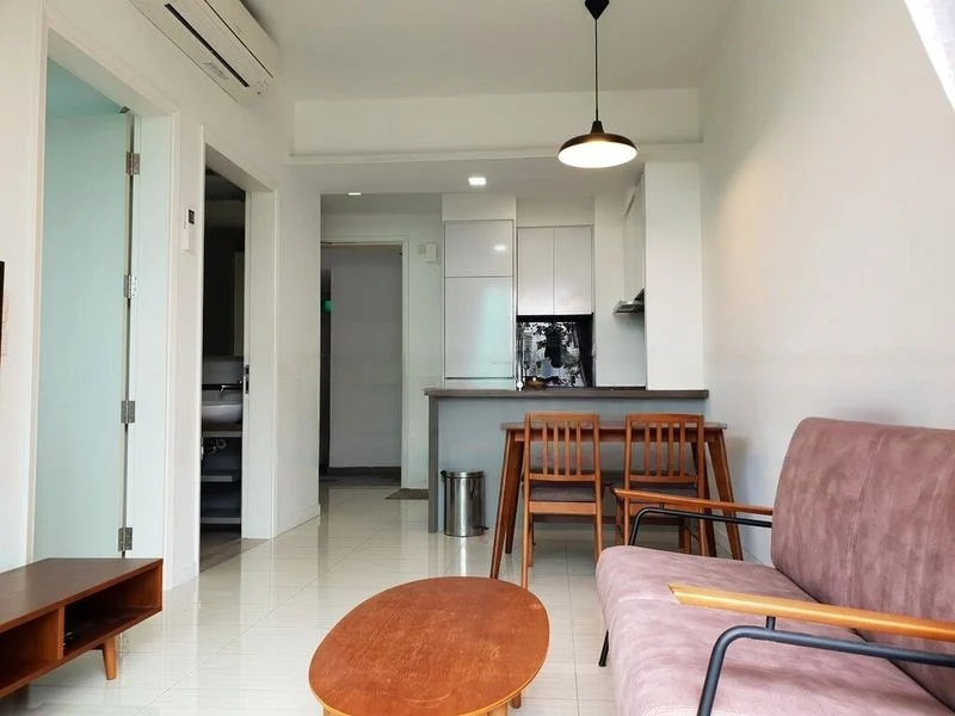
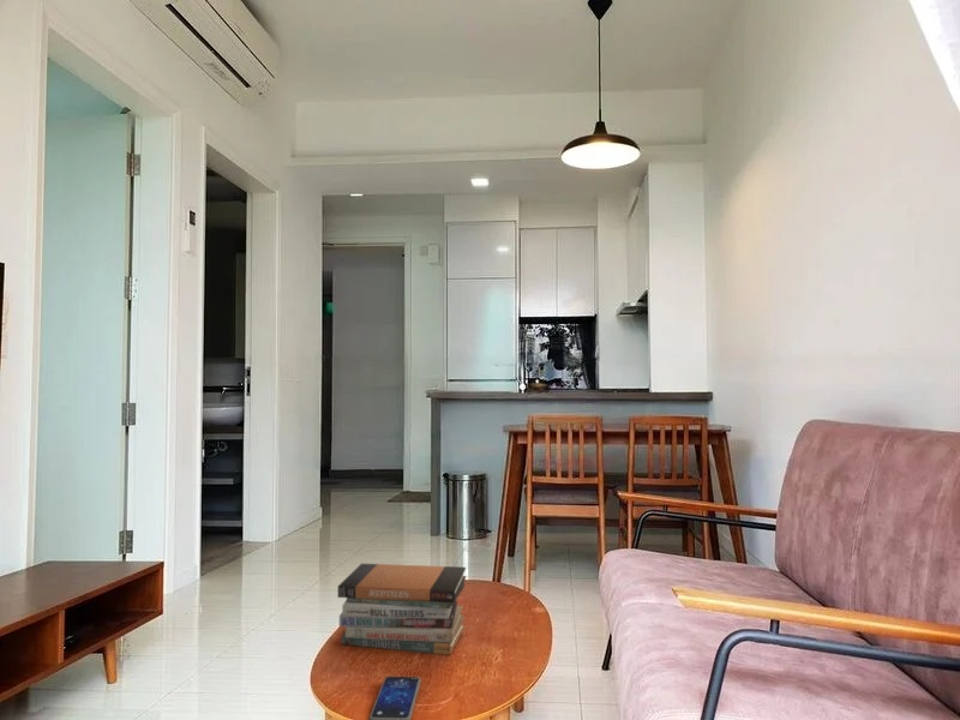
+ book stack (403, 605)
+ smartphone (396, 697)
